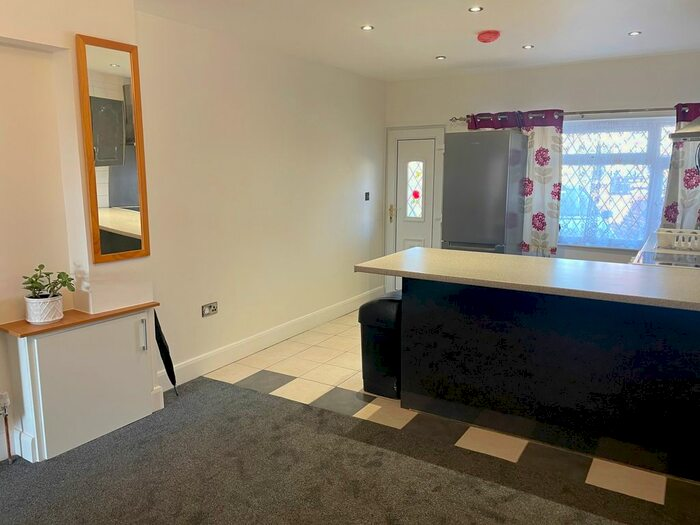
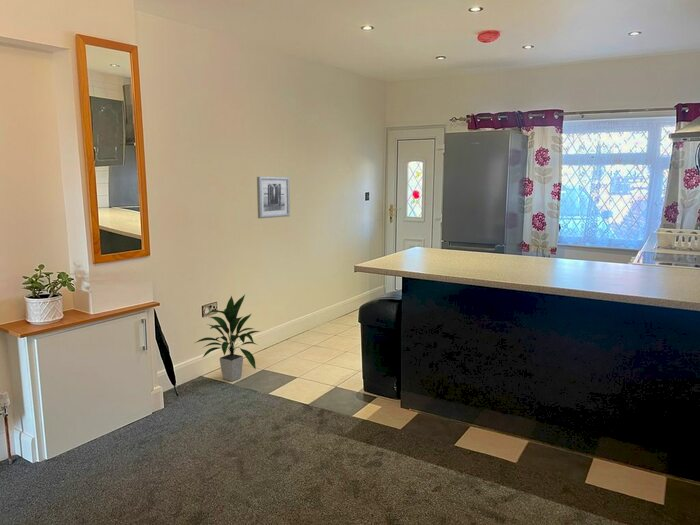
+ indoor plant (231, 338)
+ wall art (274, 197)
